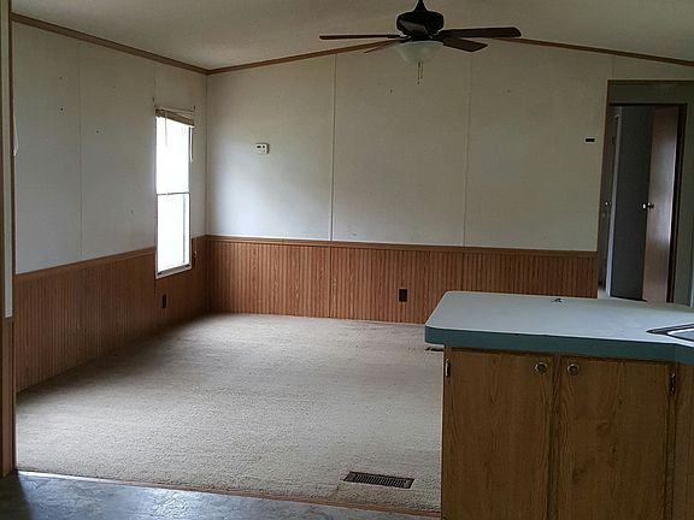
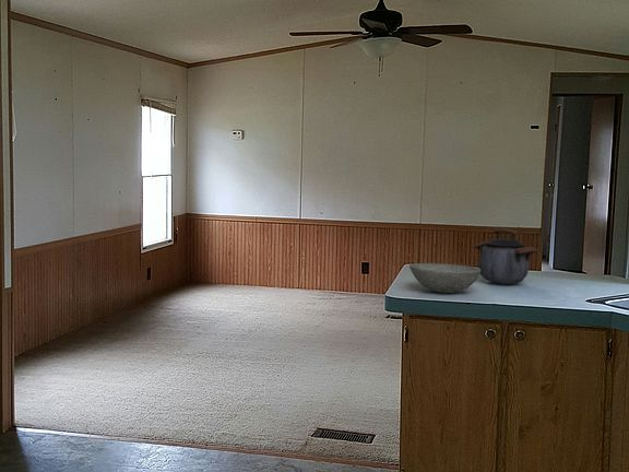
+ kettle (503, 256)
+ bowl (444, 279)
